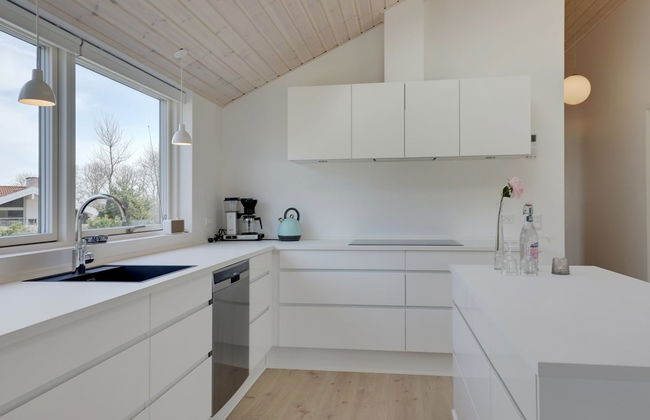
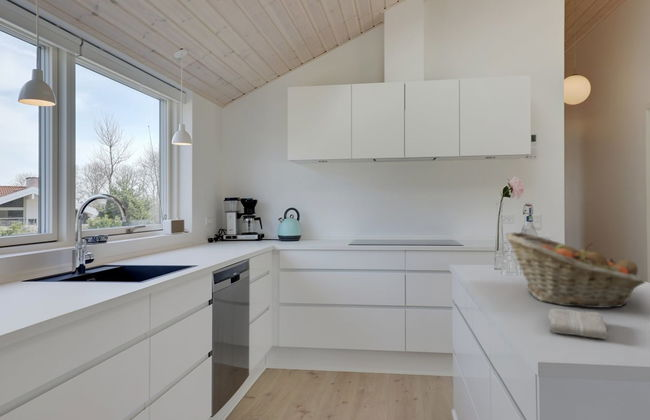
+ washcloth (576, 321)
+ fruit basket (568, 265)
